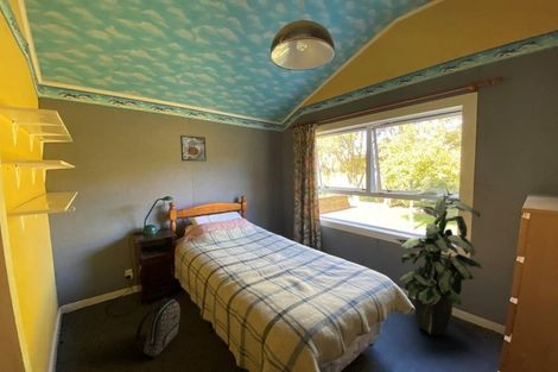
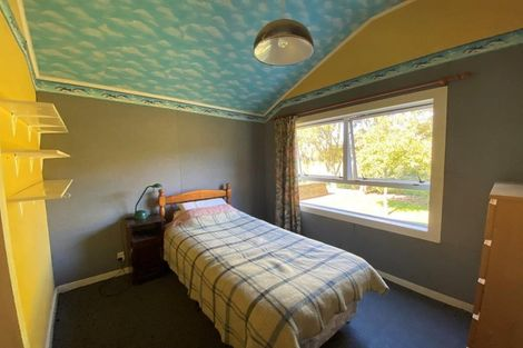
- indoor plant (433, 259)
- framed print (194, 149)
- backpack (160, 321)
